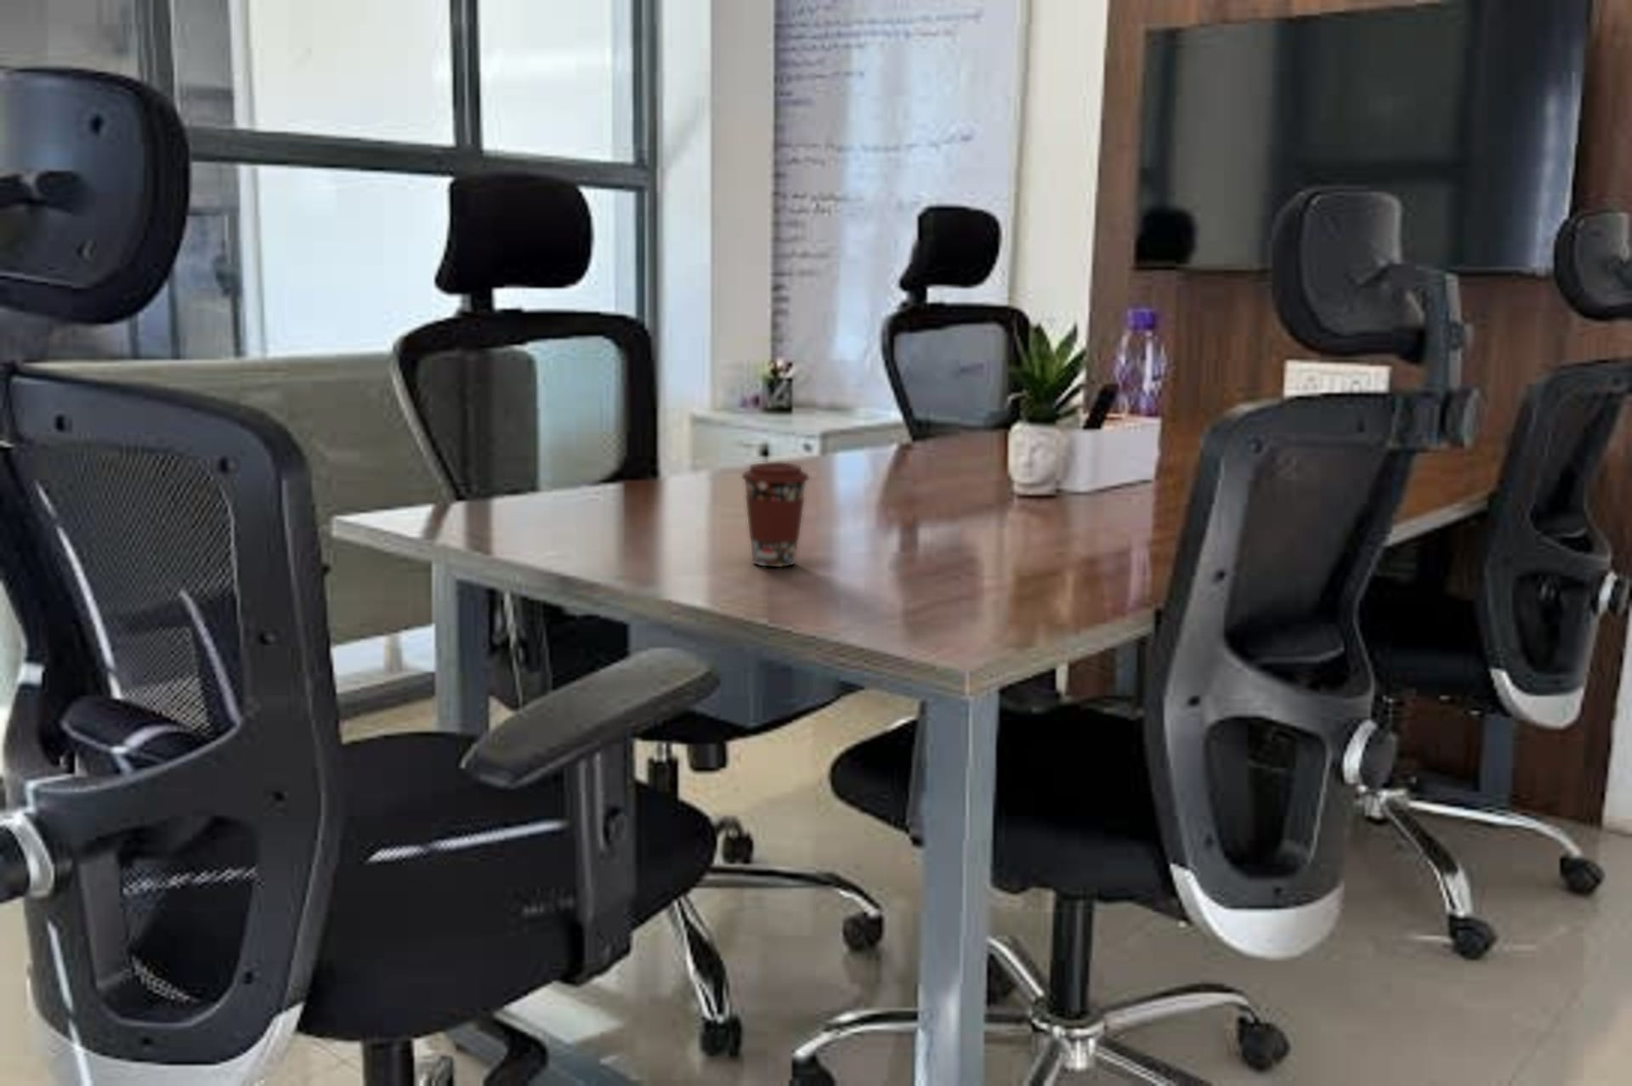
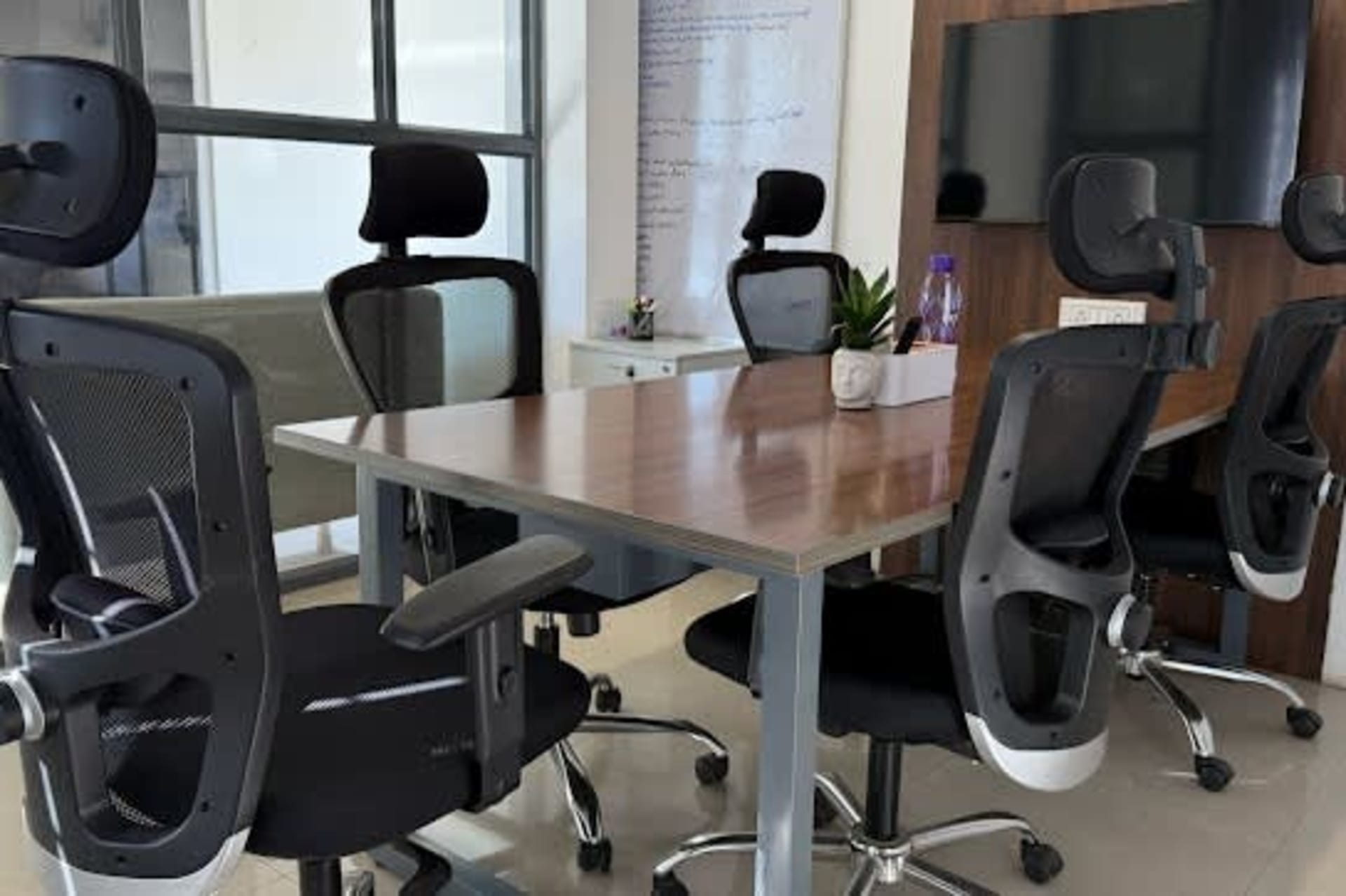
- coffee cup (775, 514)
